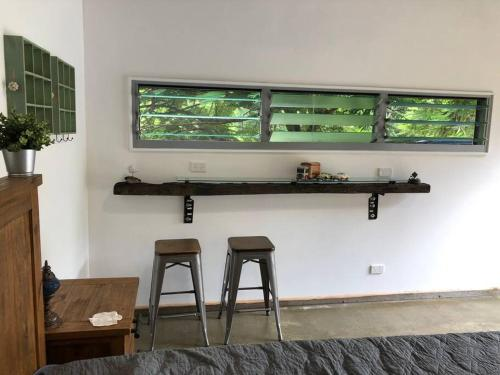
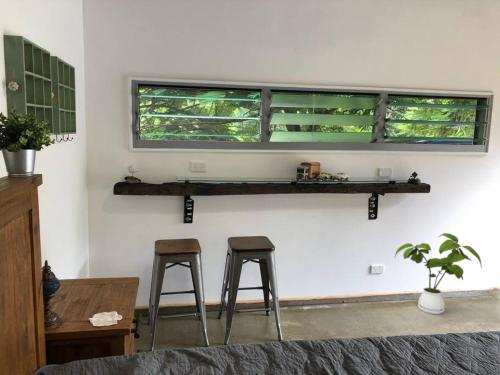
+ house plant (444, 274)
